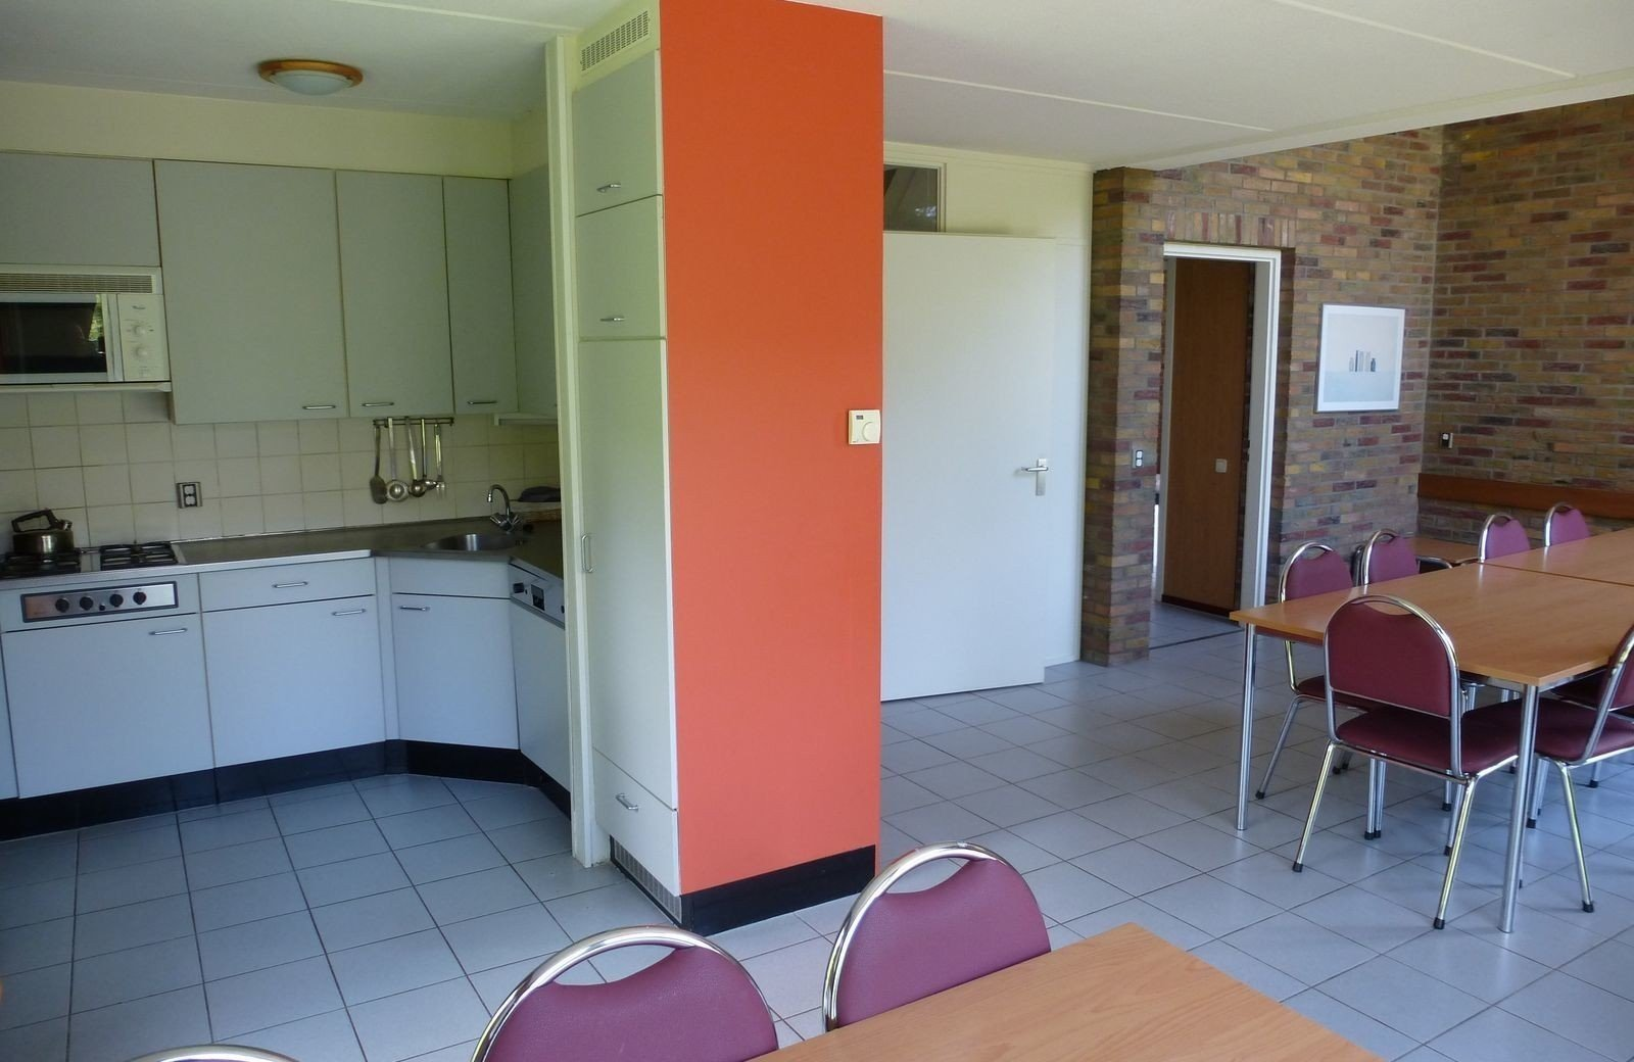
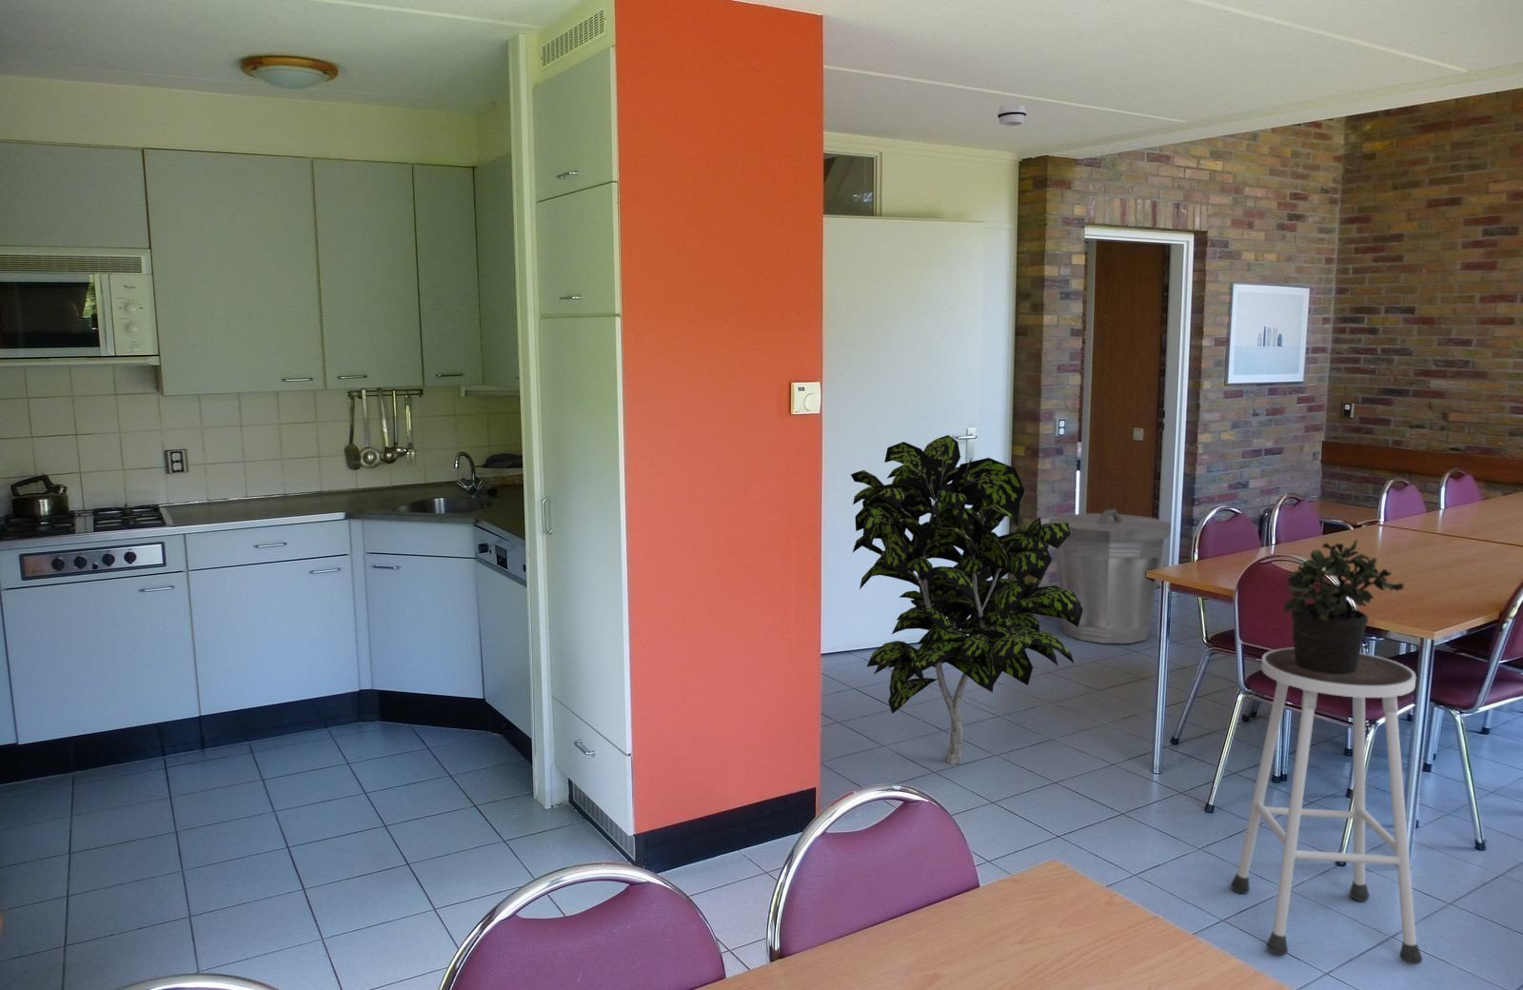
+ smoke detector (1012, 115)
+ indoor plant (965, 607)
+ trash can (1106, 572)
+ stool (1328, 810)
+ potted plant (1337, 603)
